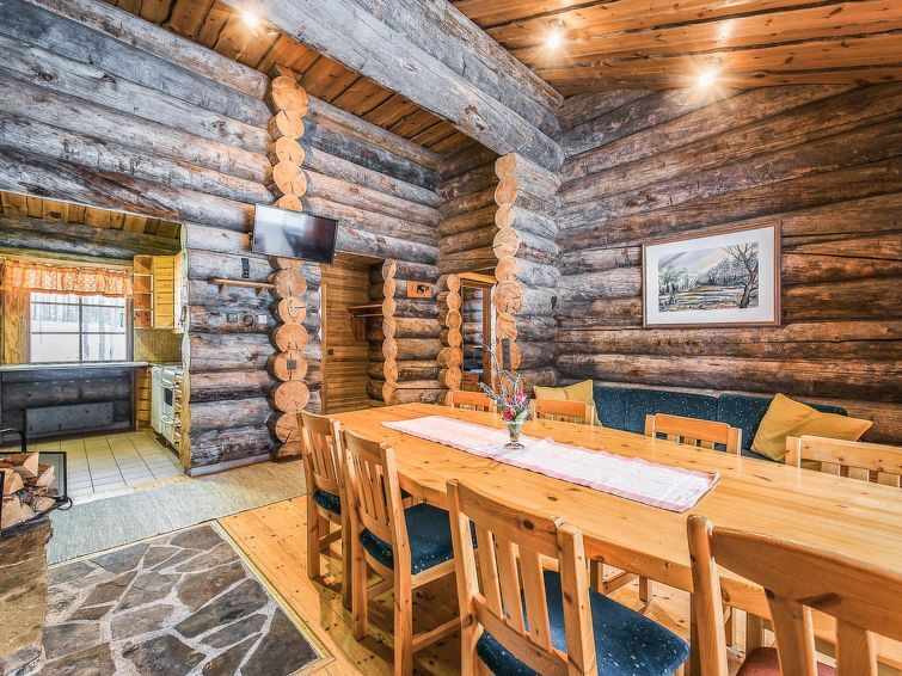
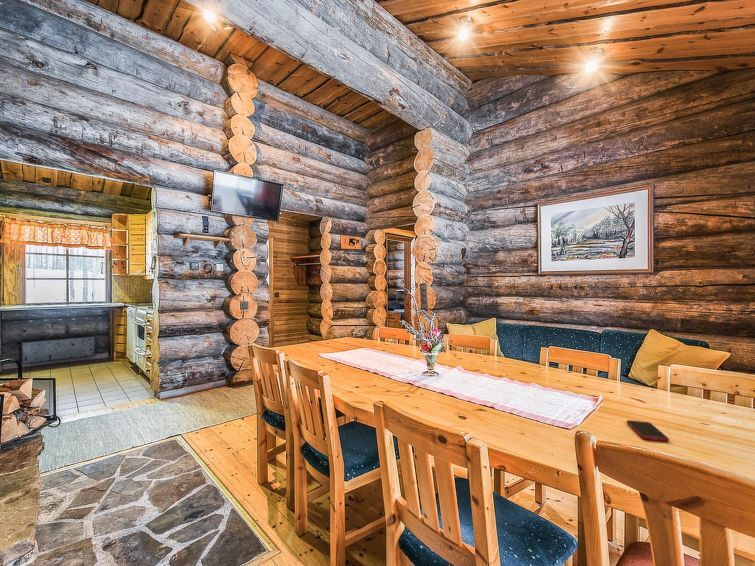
+ cell phone (646, 430)
